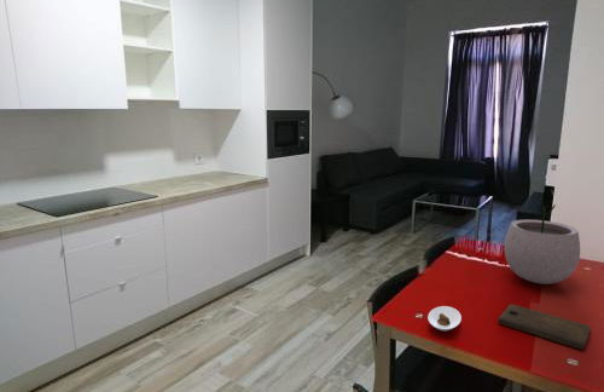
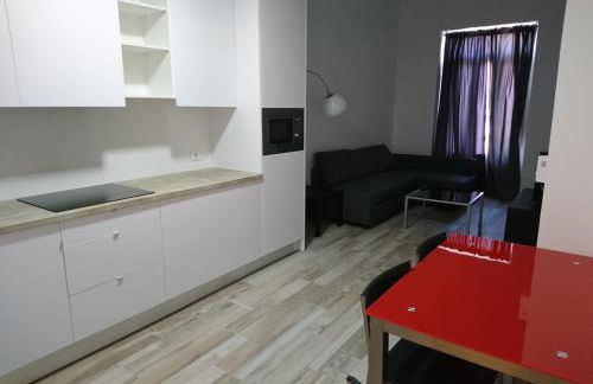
- cutting board (542, 324)
- plant pot (541, 241)
- saucer (443, 319)
